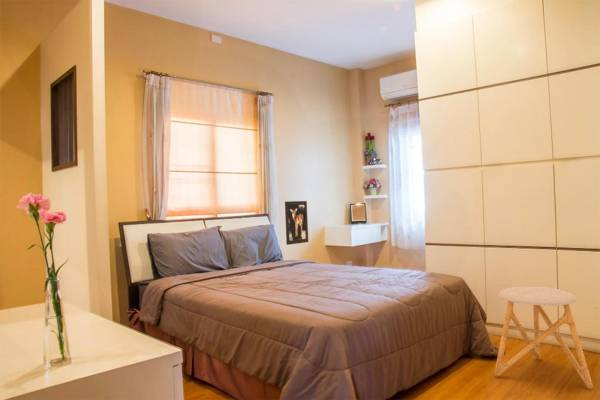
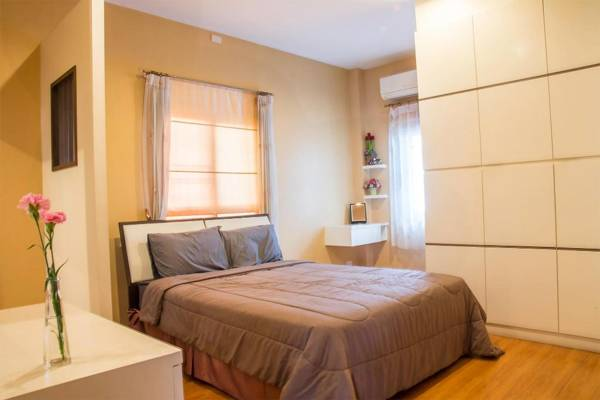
- wall art (296, 222)
- stool (544, 334)
